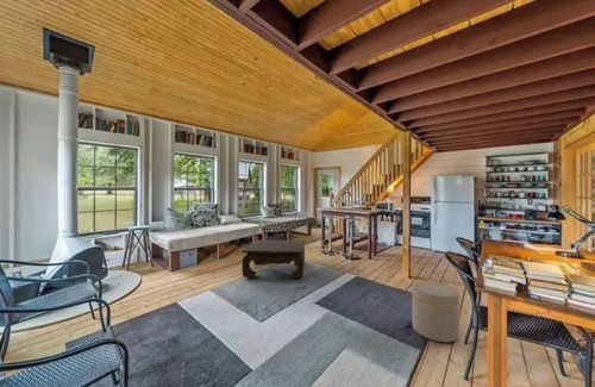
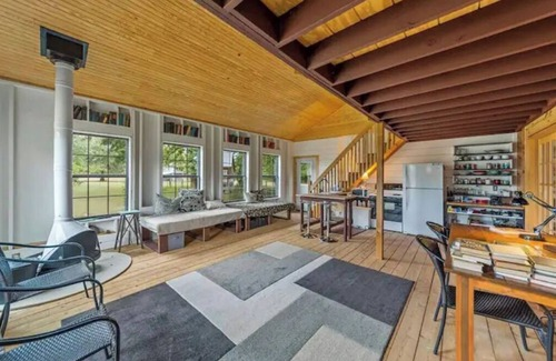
- coffee table (276, 257)
- ottoman (434, 308)
